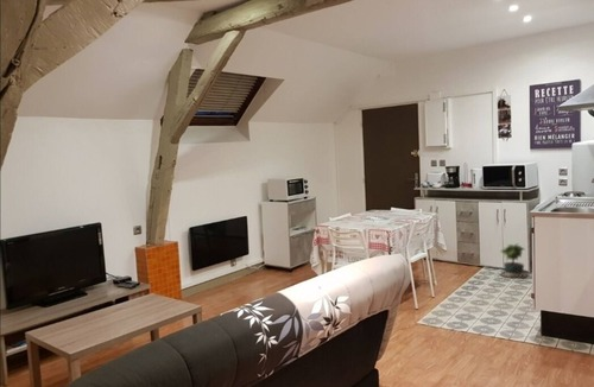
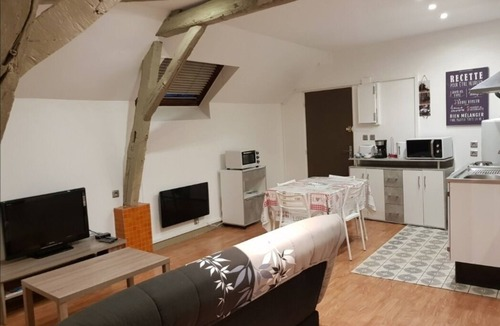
- potted plant (512, 259)
